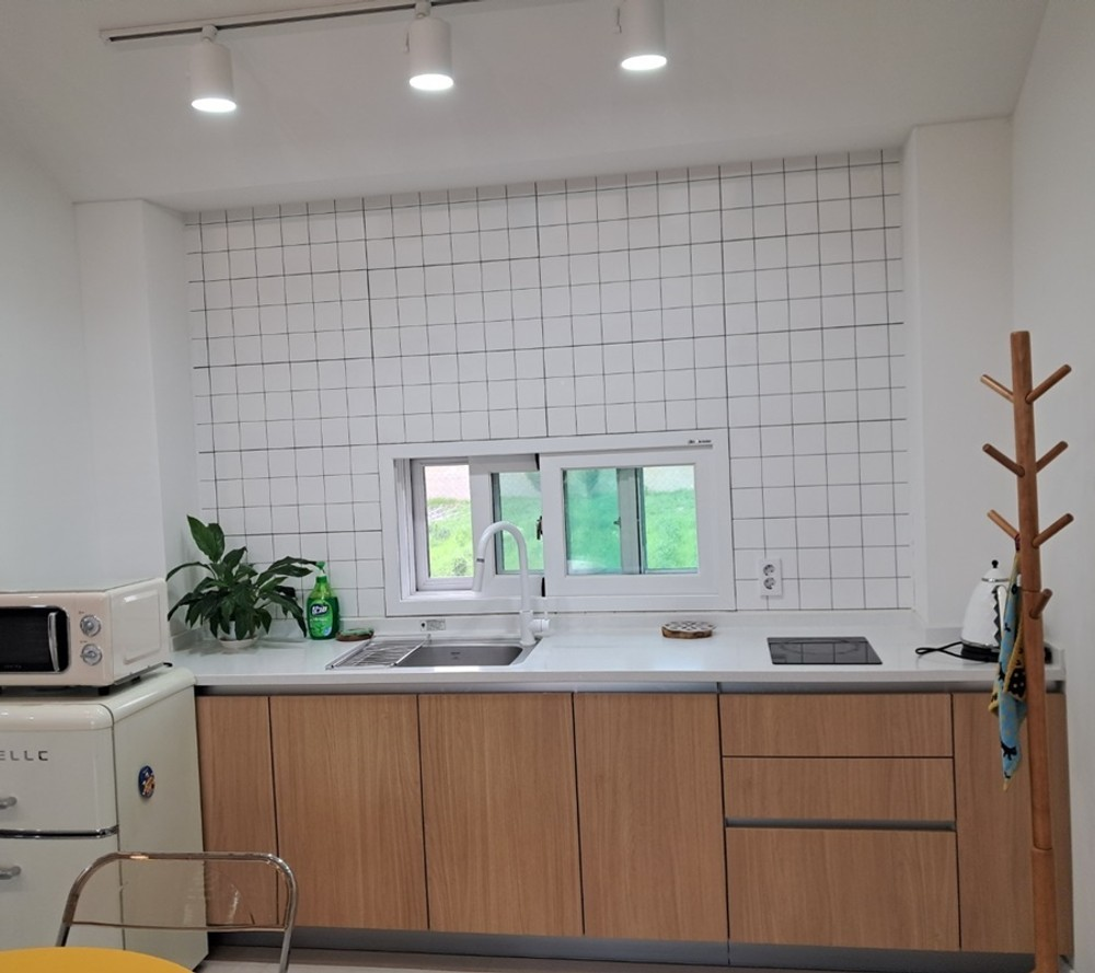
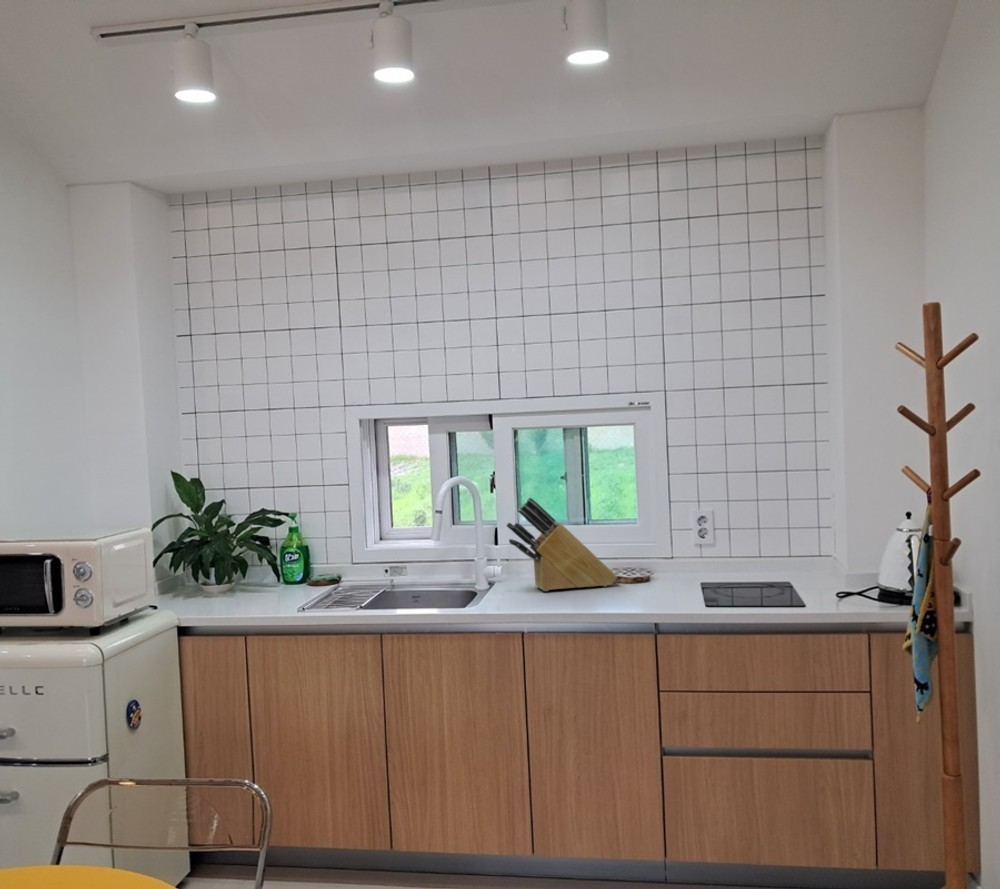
+ knife block (560, 541)
